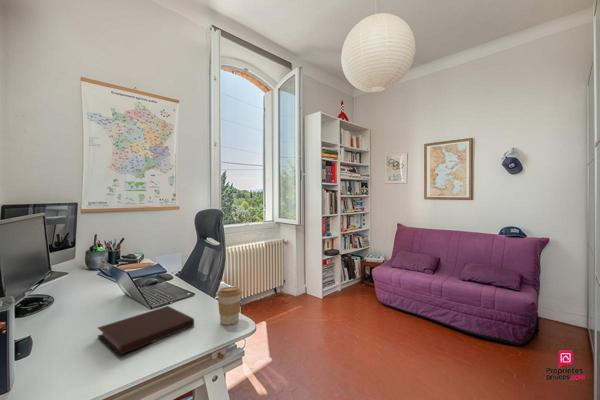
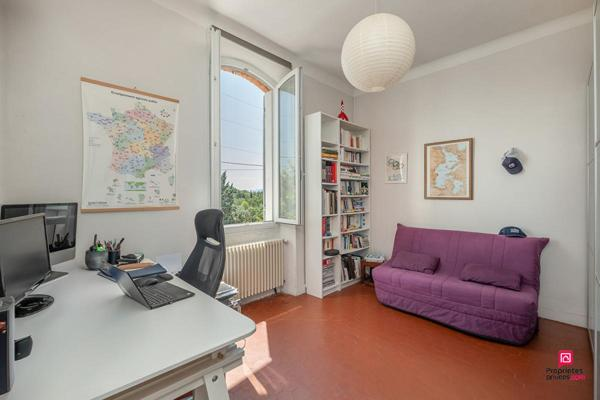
- coffee cup (229, 304)
- notebook (147, 327)
